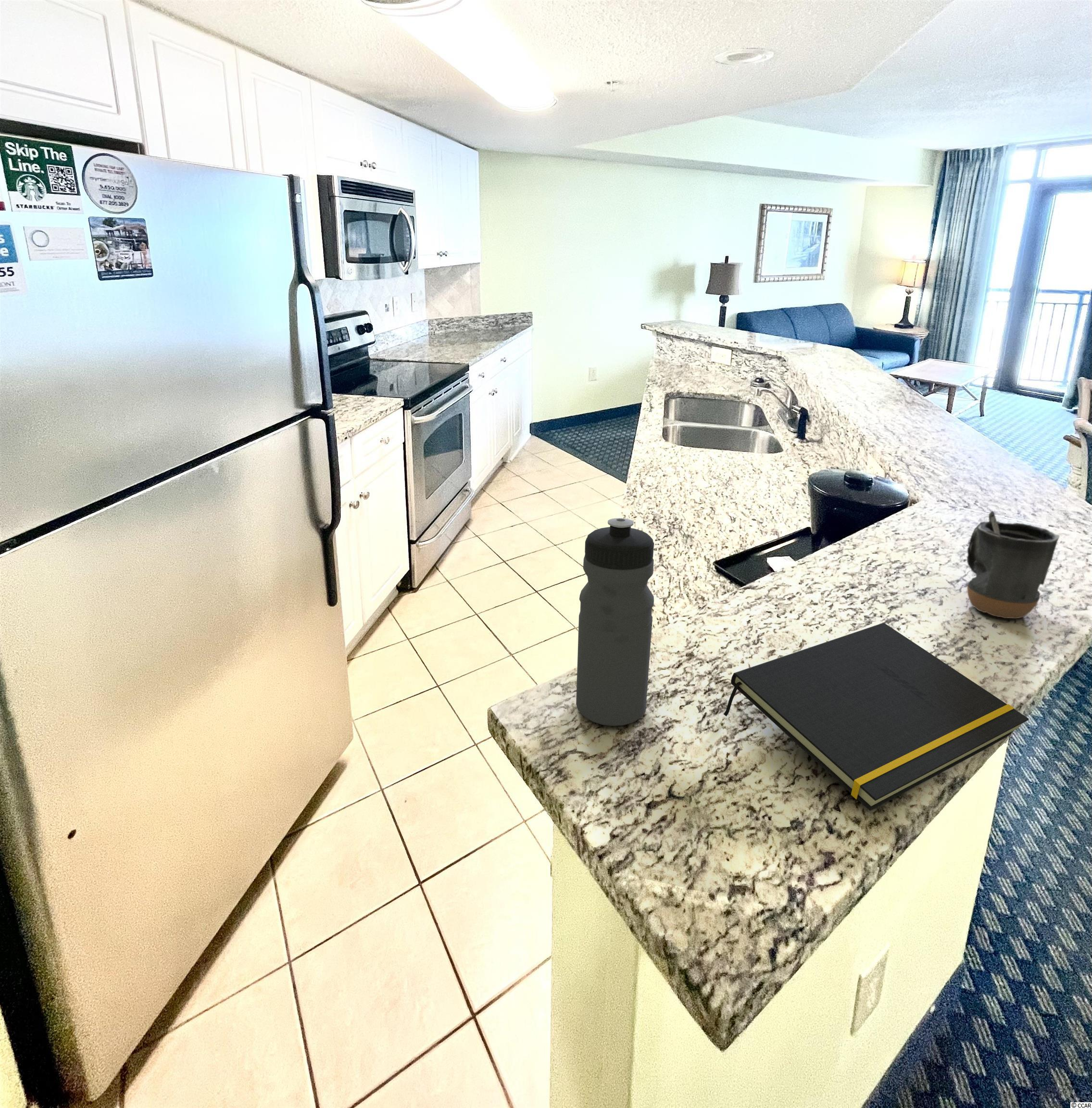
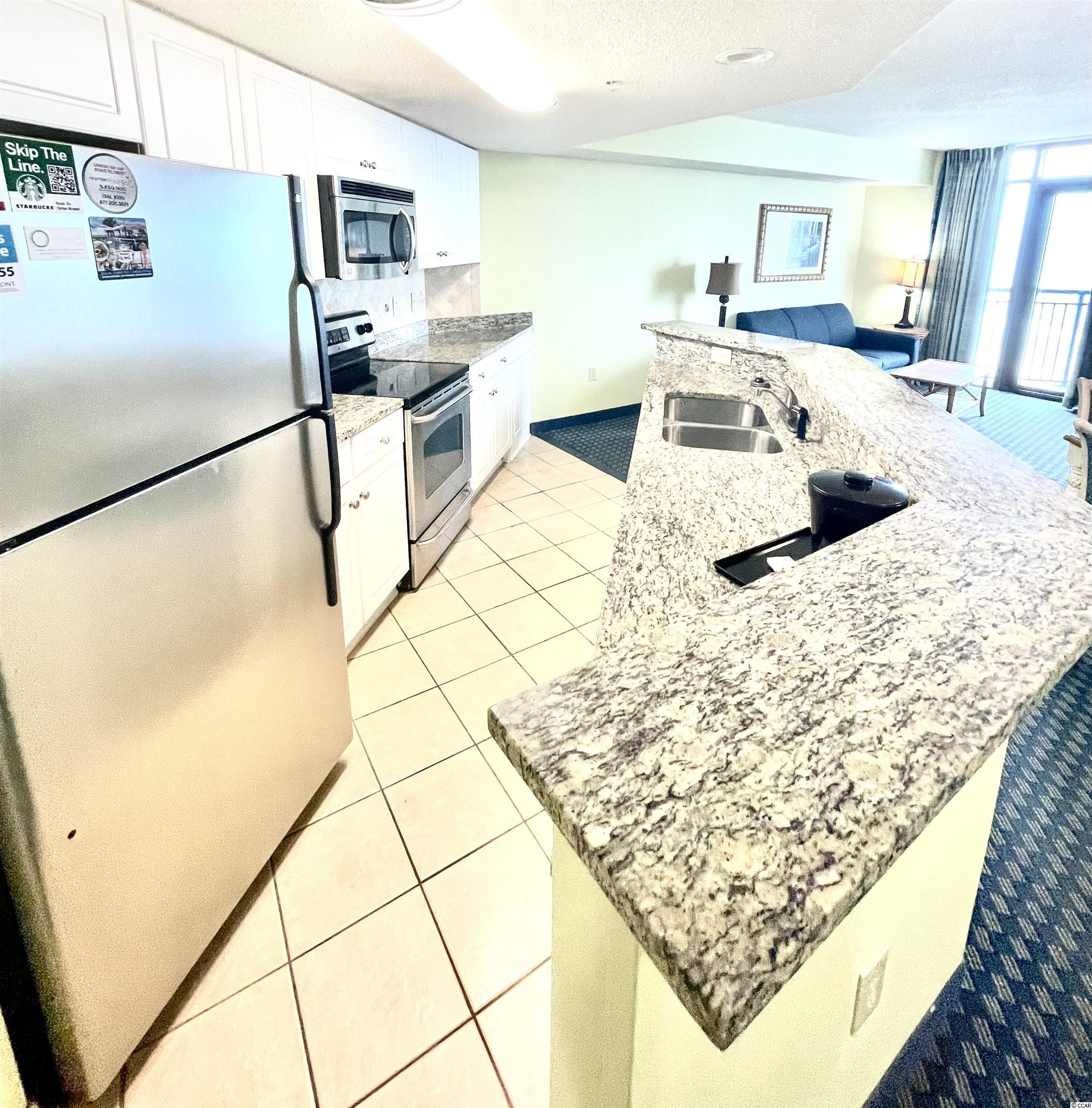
- mug (1004, 561)
- notepad (878, 701)
- water bottle (615, 619)
